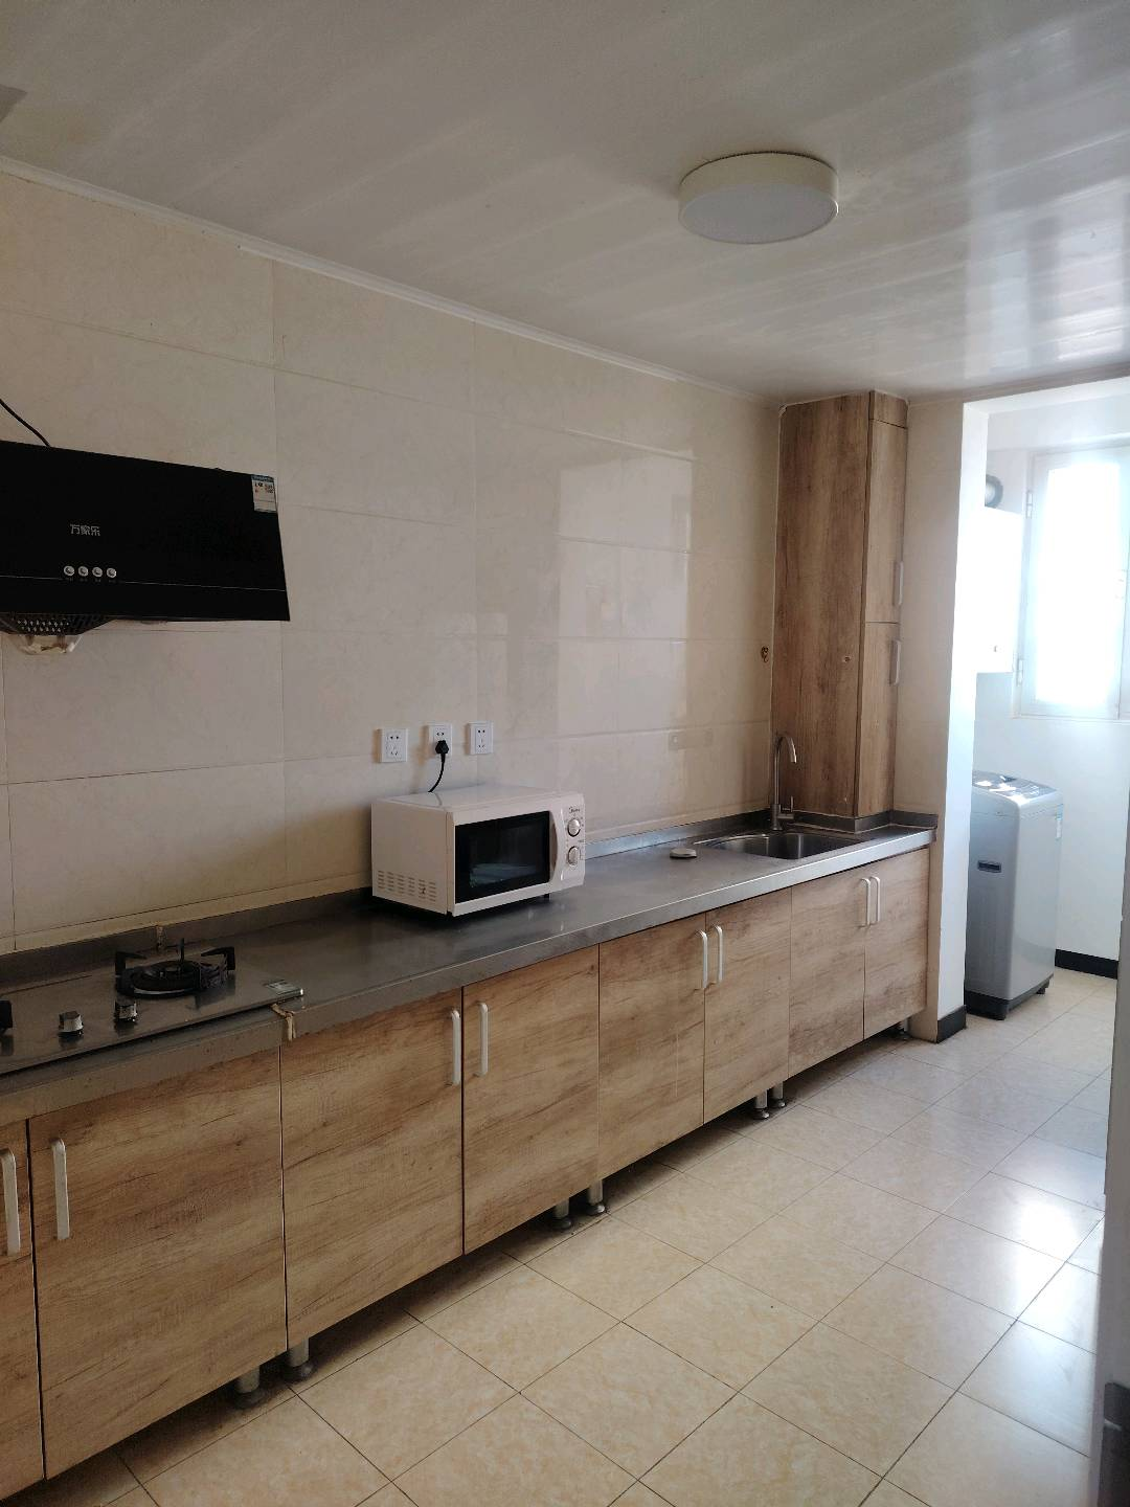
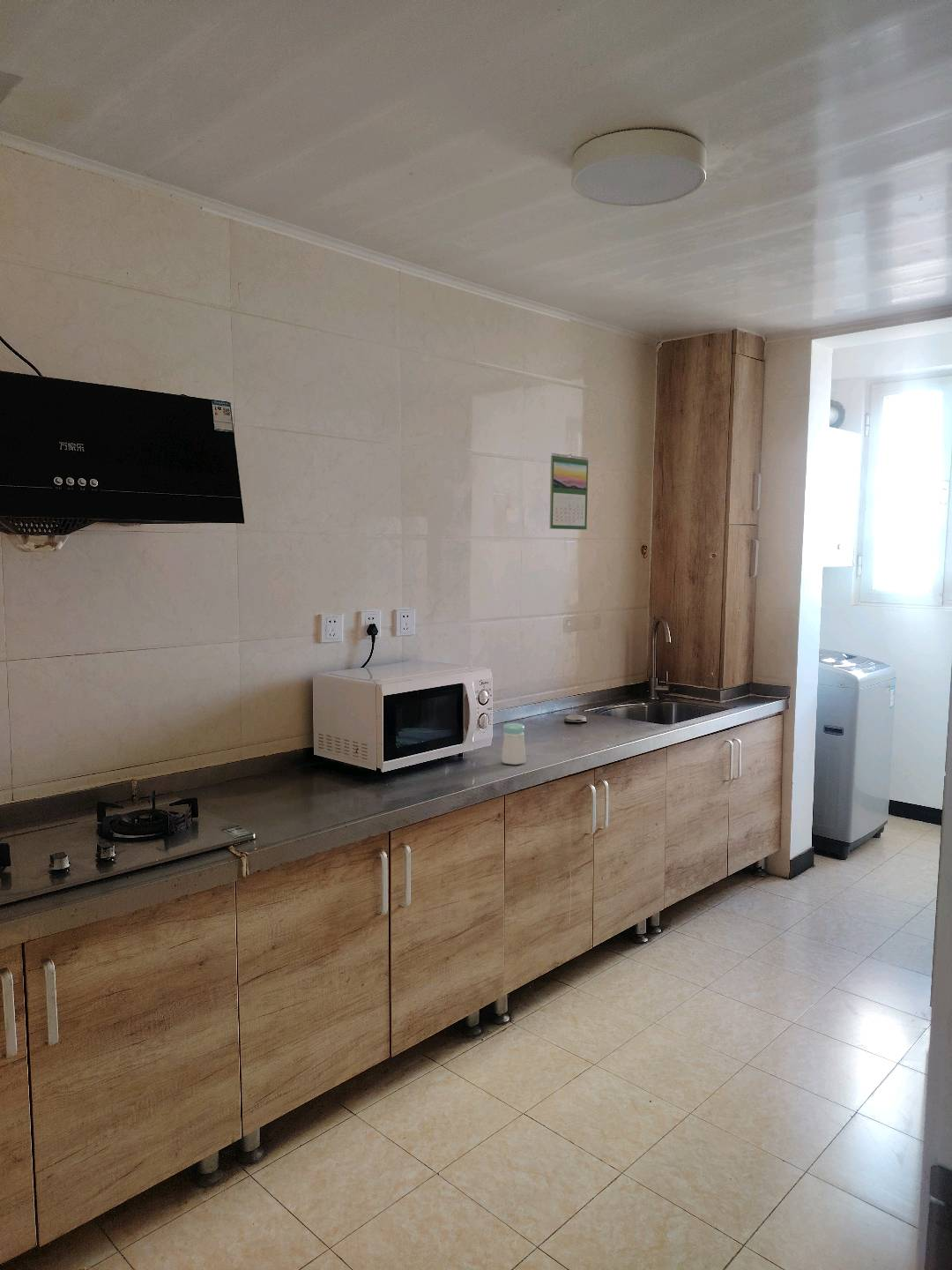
+ salt shaker (513, 743)
+ calendar (569, 491)
